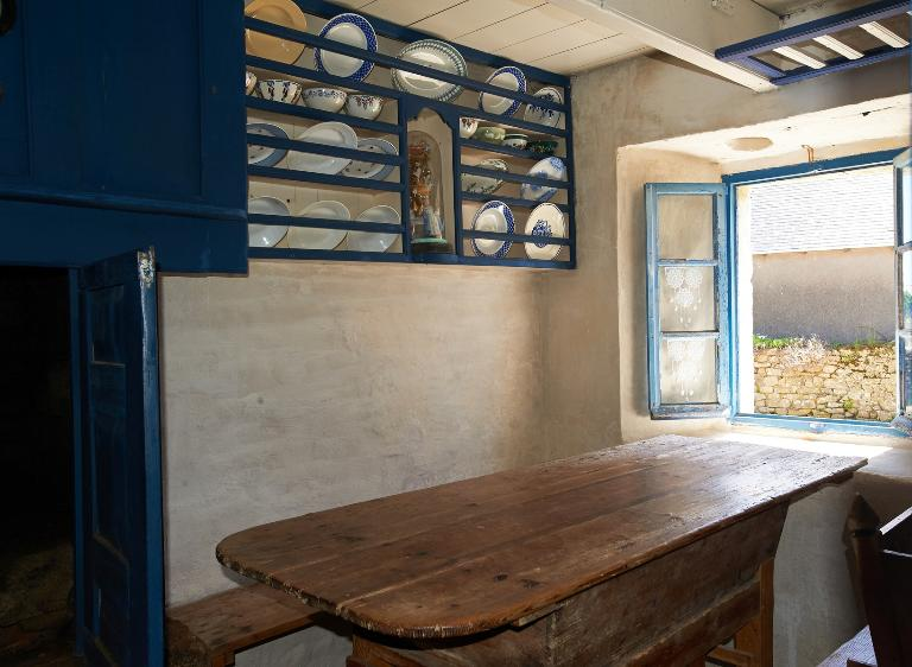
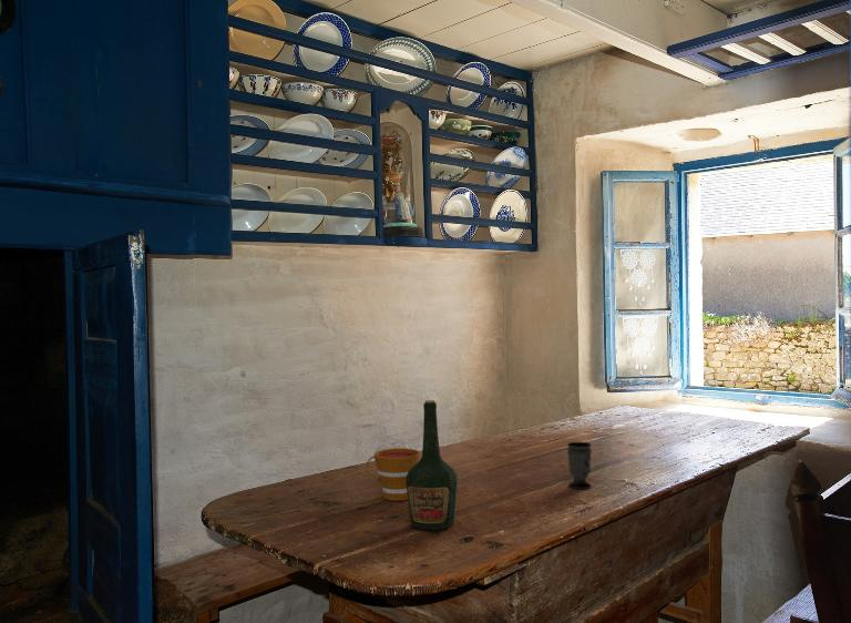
+ bottle (431, 462)
+ cup (393, 474)
+ cup (580, 464)
